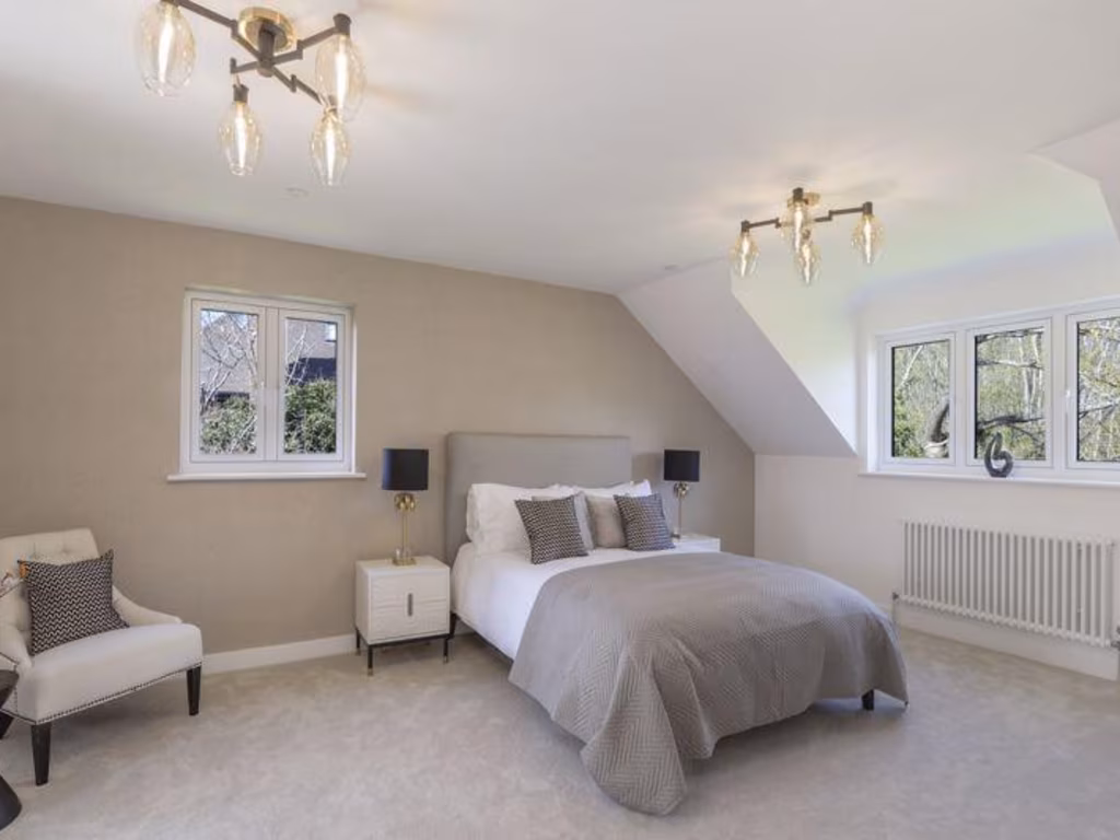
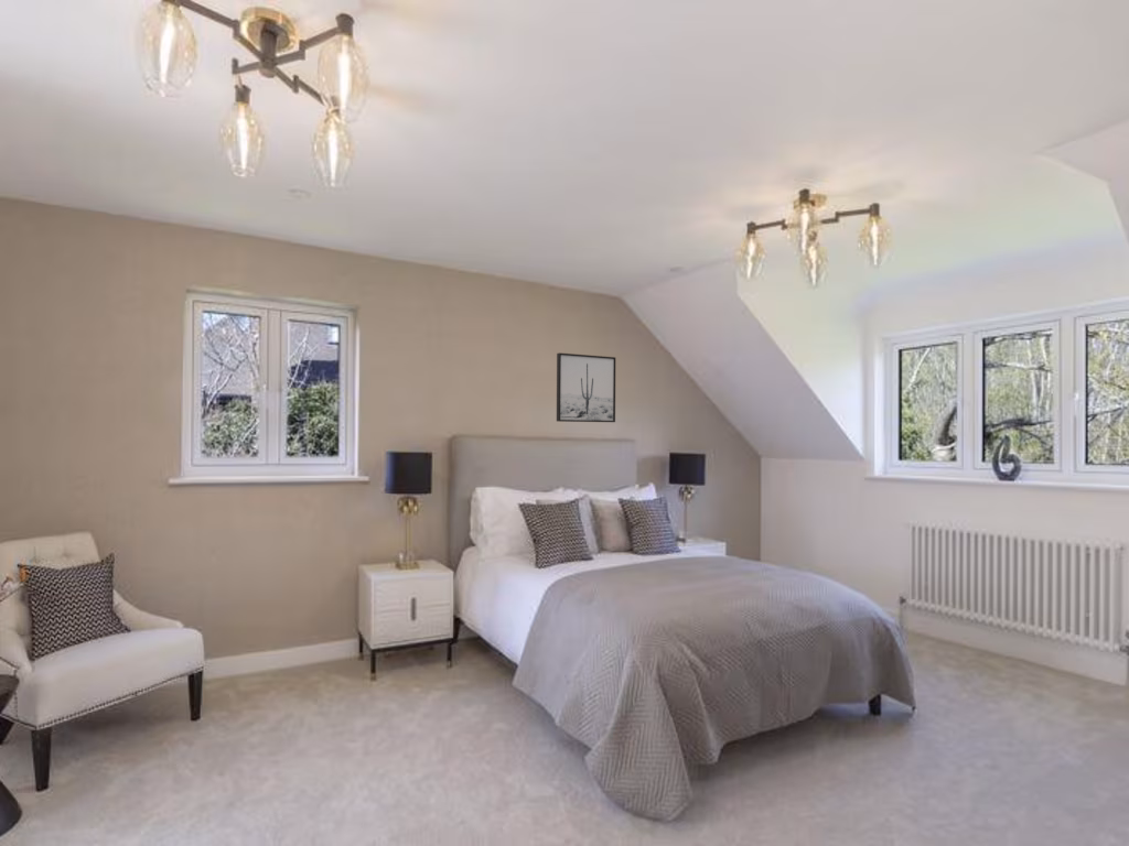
+ wall art (587, 388)
